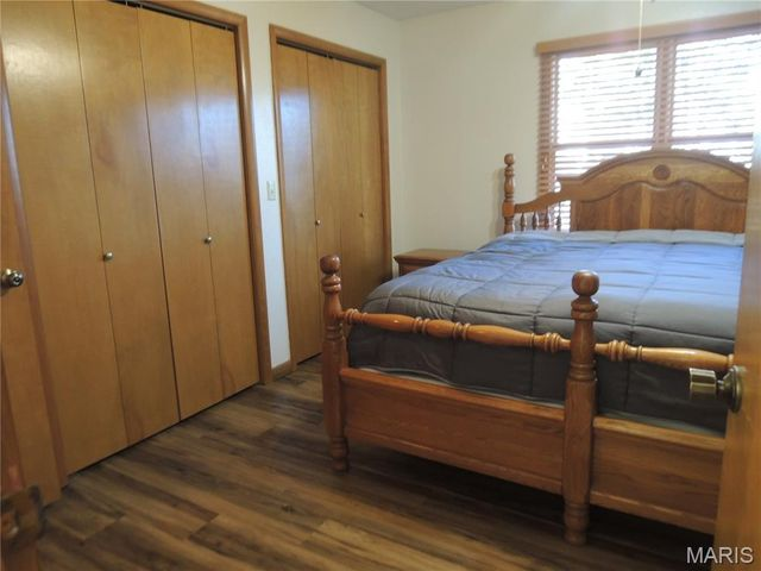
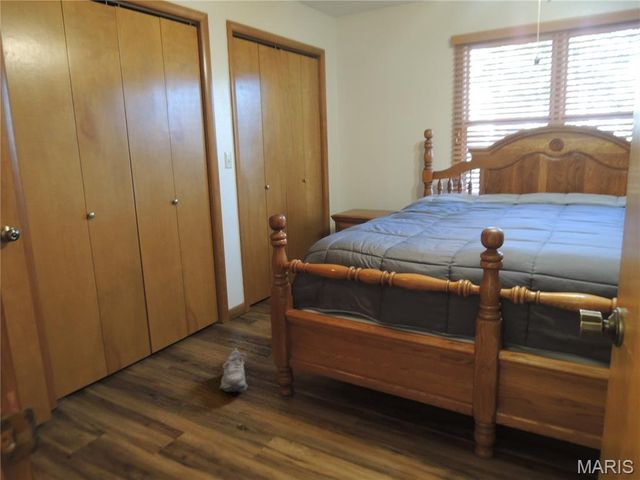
+ shoe (233, 369)
